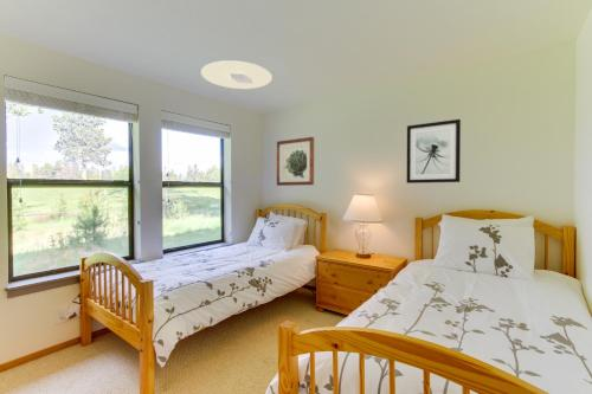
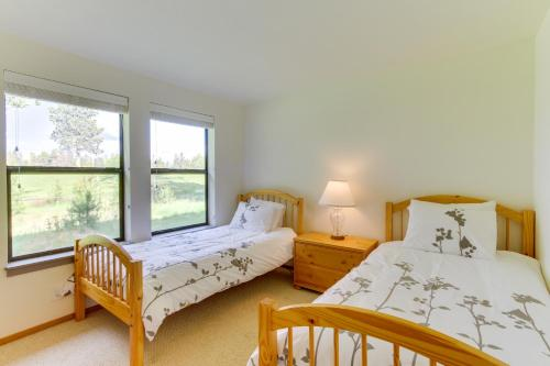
- ceiling light (237, 72)
- wall art (432, 153)
- wall art (294, 162)
